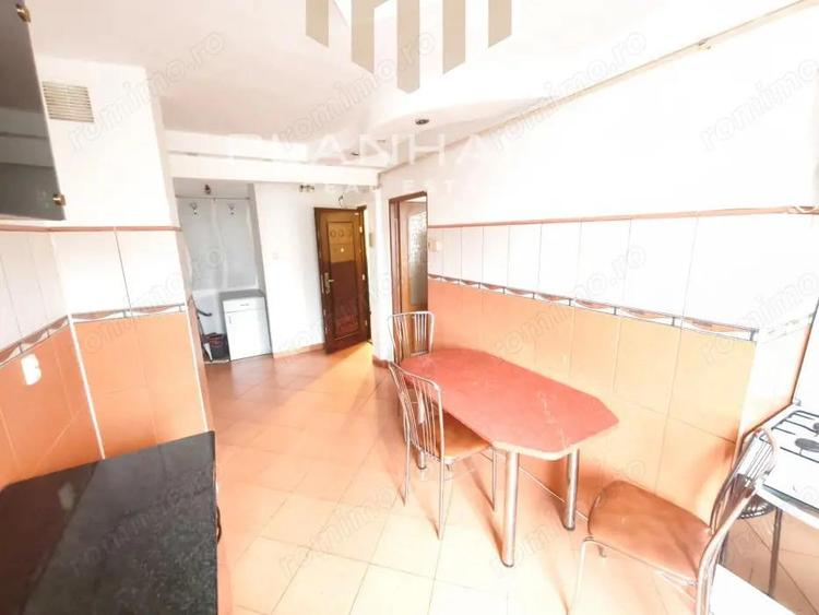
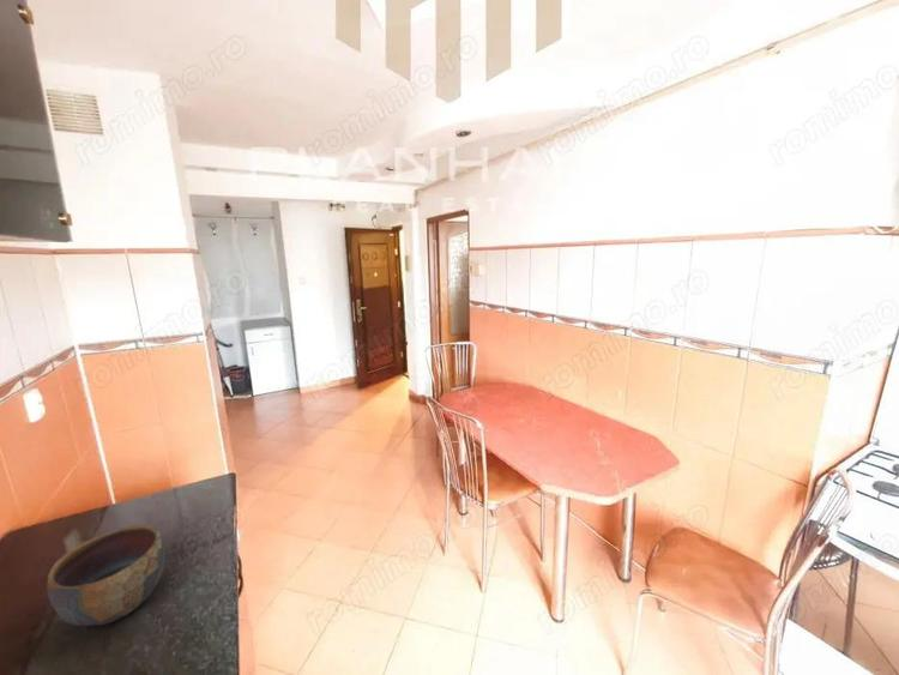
+ bowl (113, 578)
